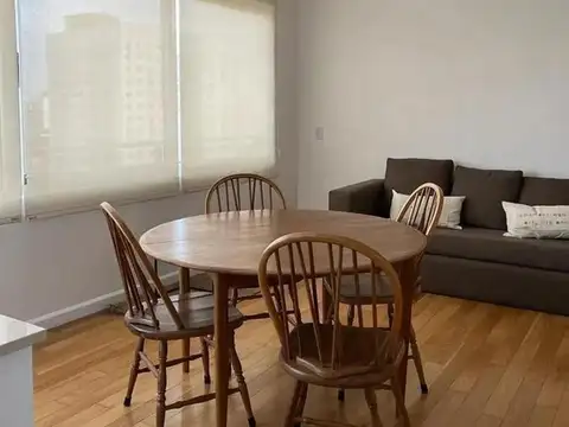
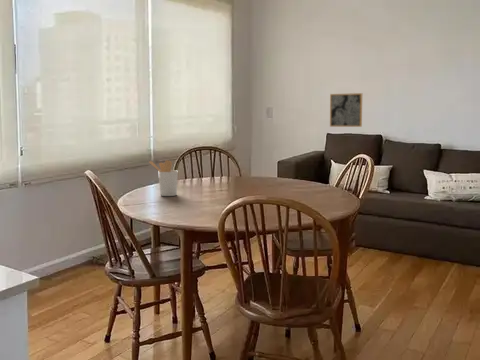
+ wall art (345, 110)
+ utensil holder (163, 177)
